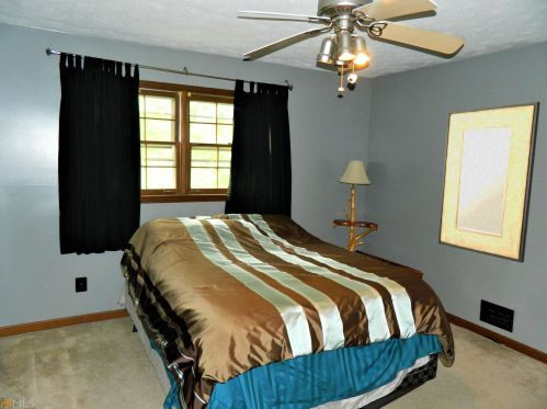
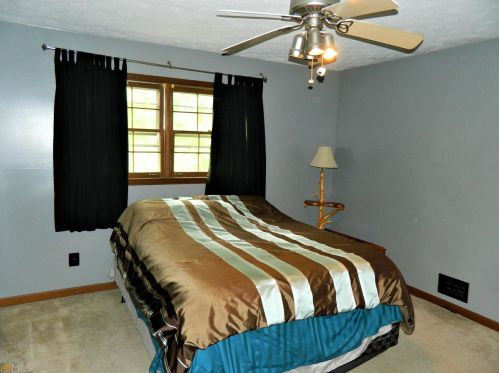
- home mirror (482, 181)
